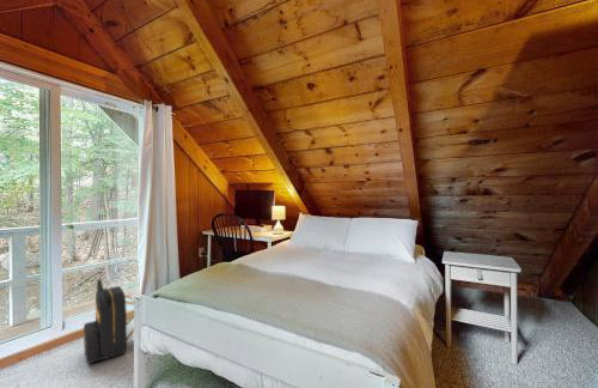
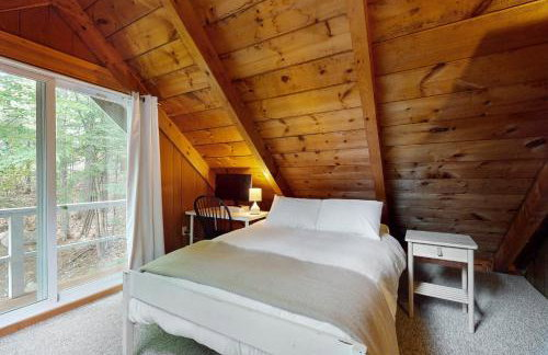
- backpack (112, 316)
